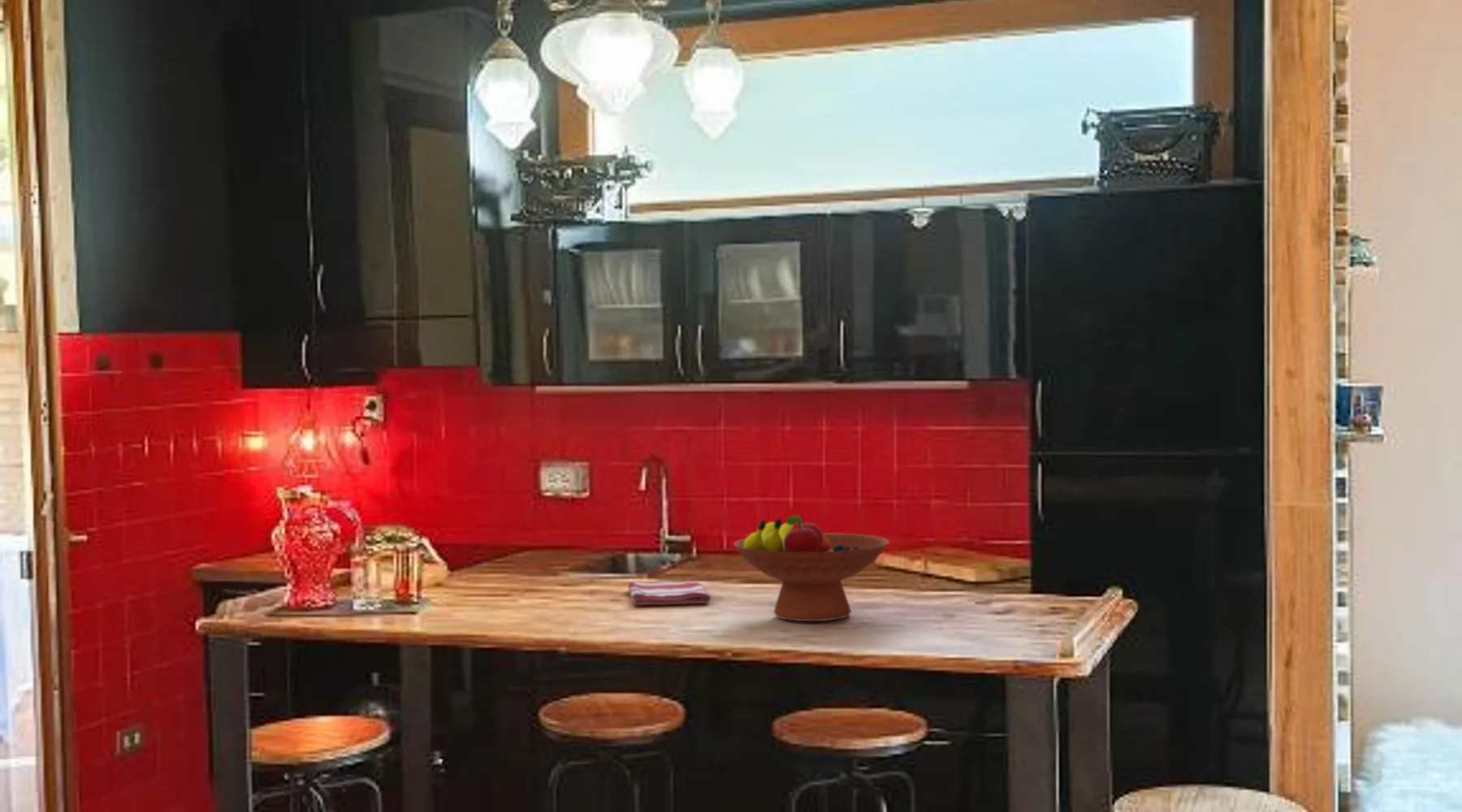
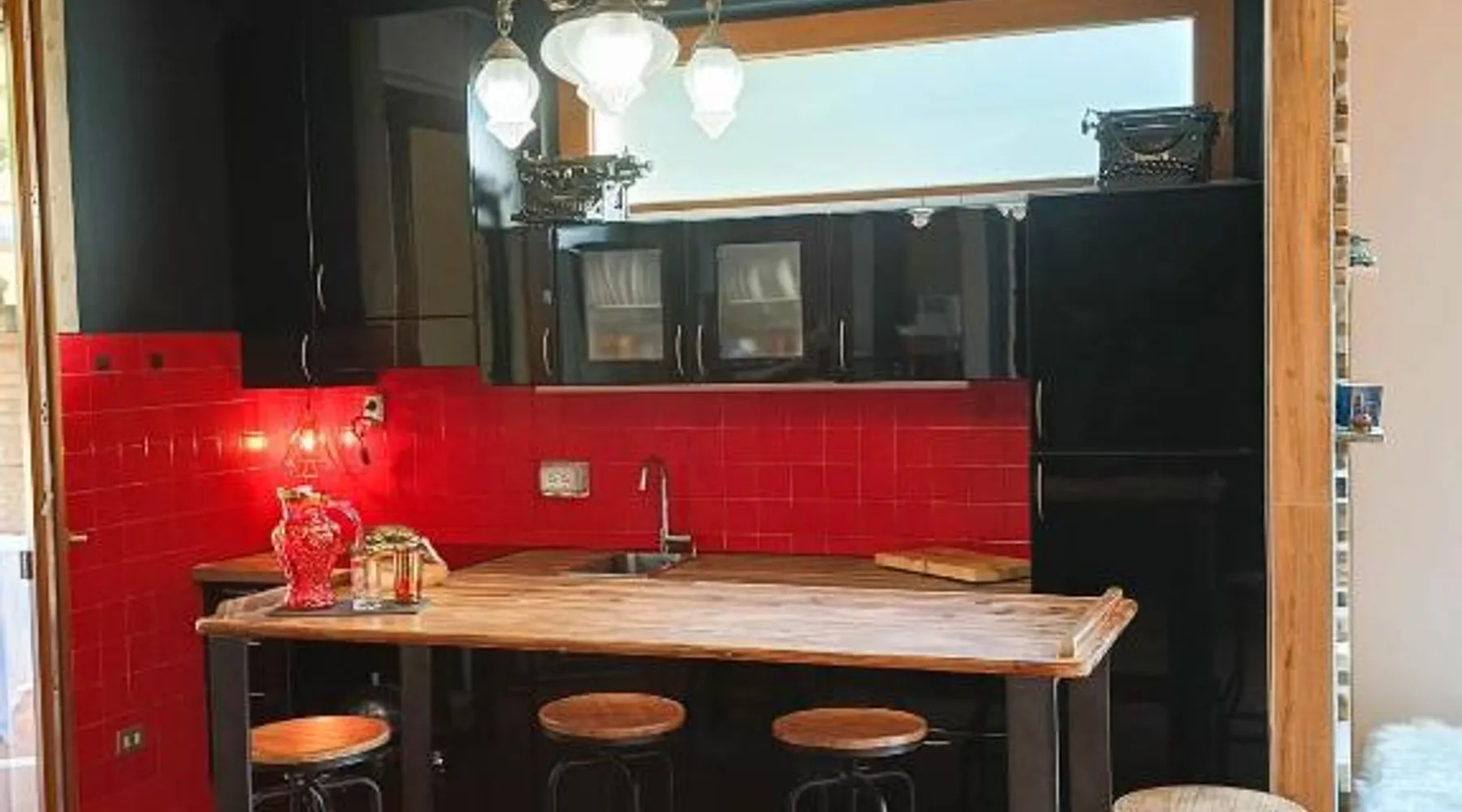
- fruit bowl (811, 564)
- dish towel (668, 590)
